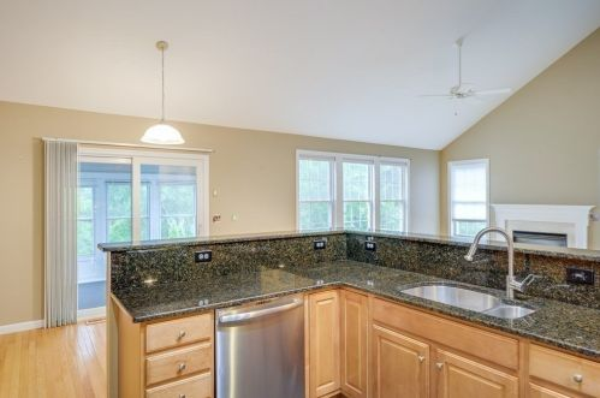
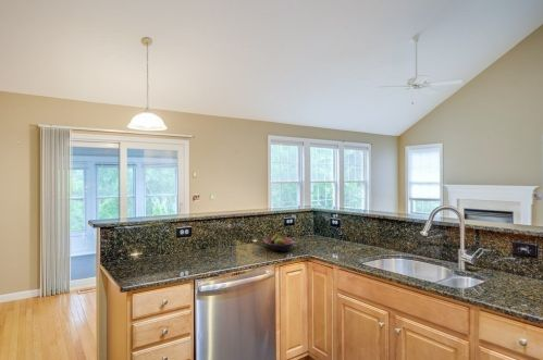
+ fruit bowl (277, 240)
